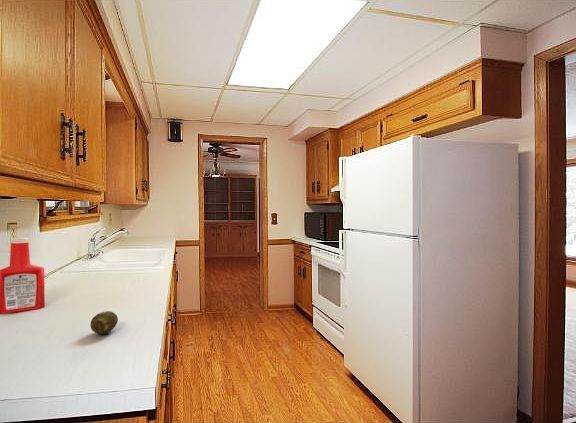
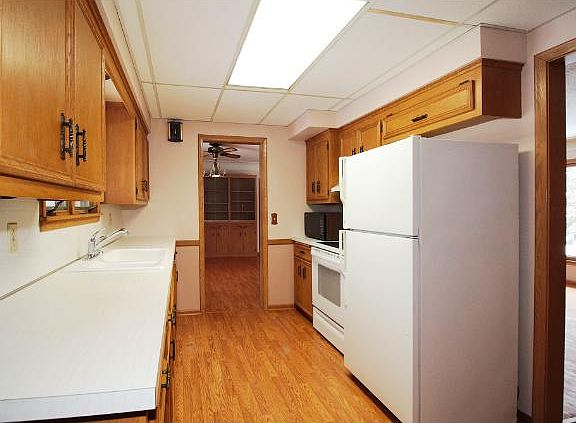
- soap bottle (20, 273)
- fruit (104, 322)
